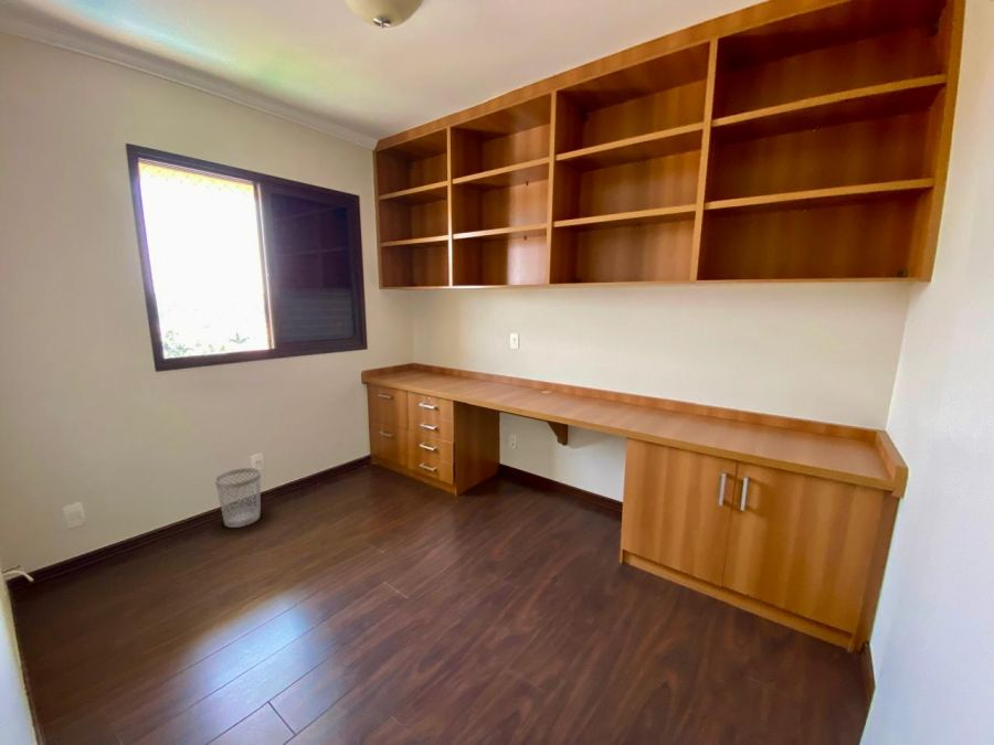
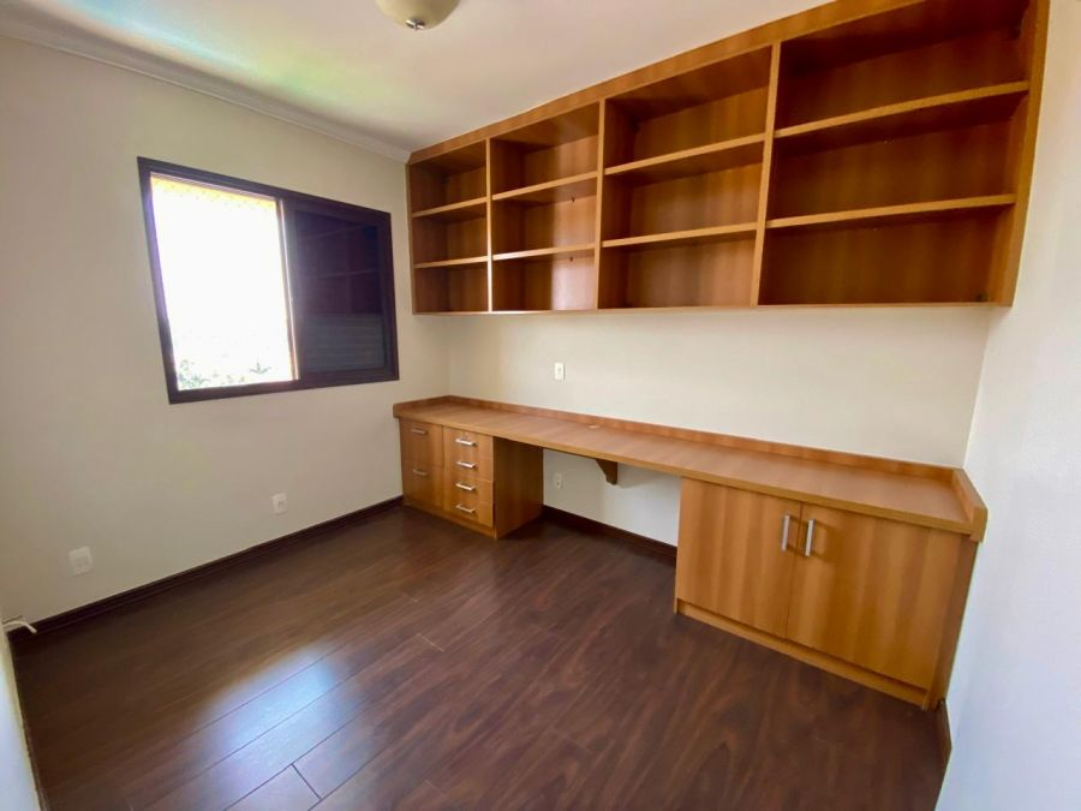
- wastebasket (240, 498)
